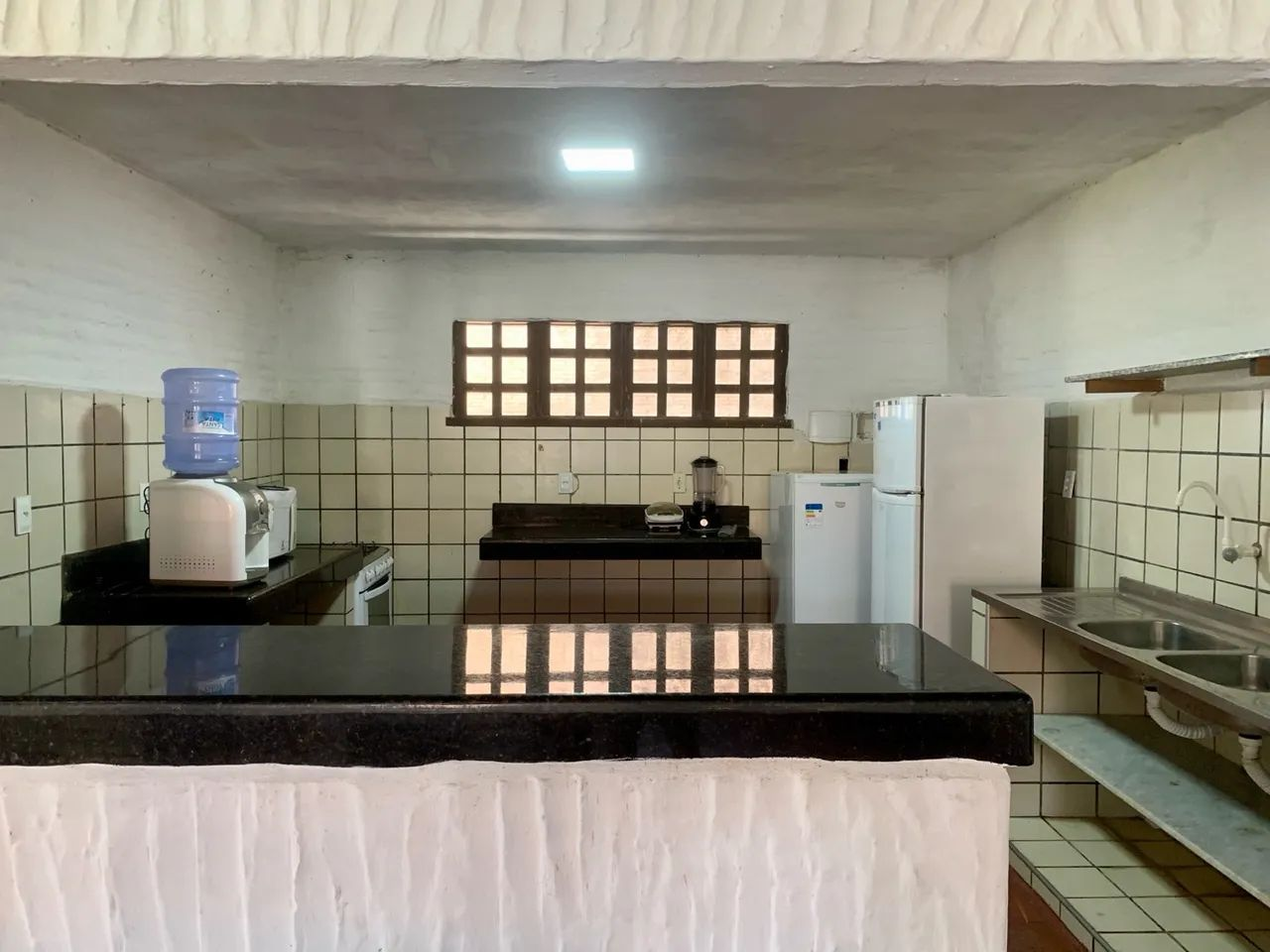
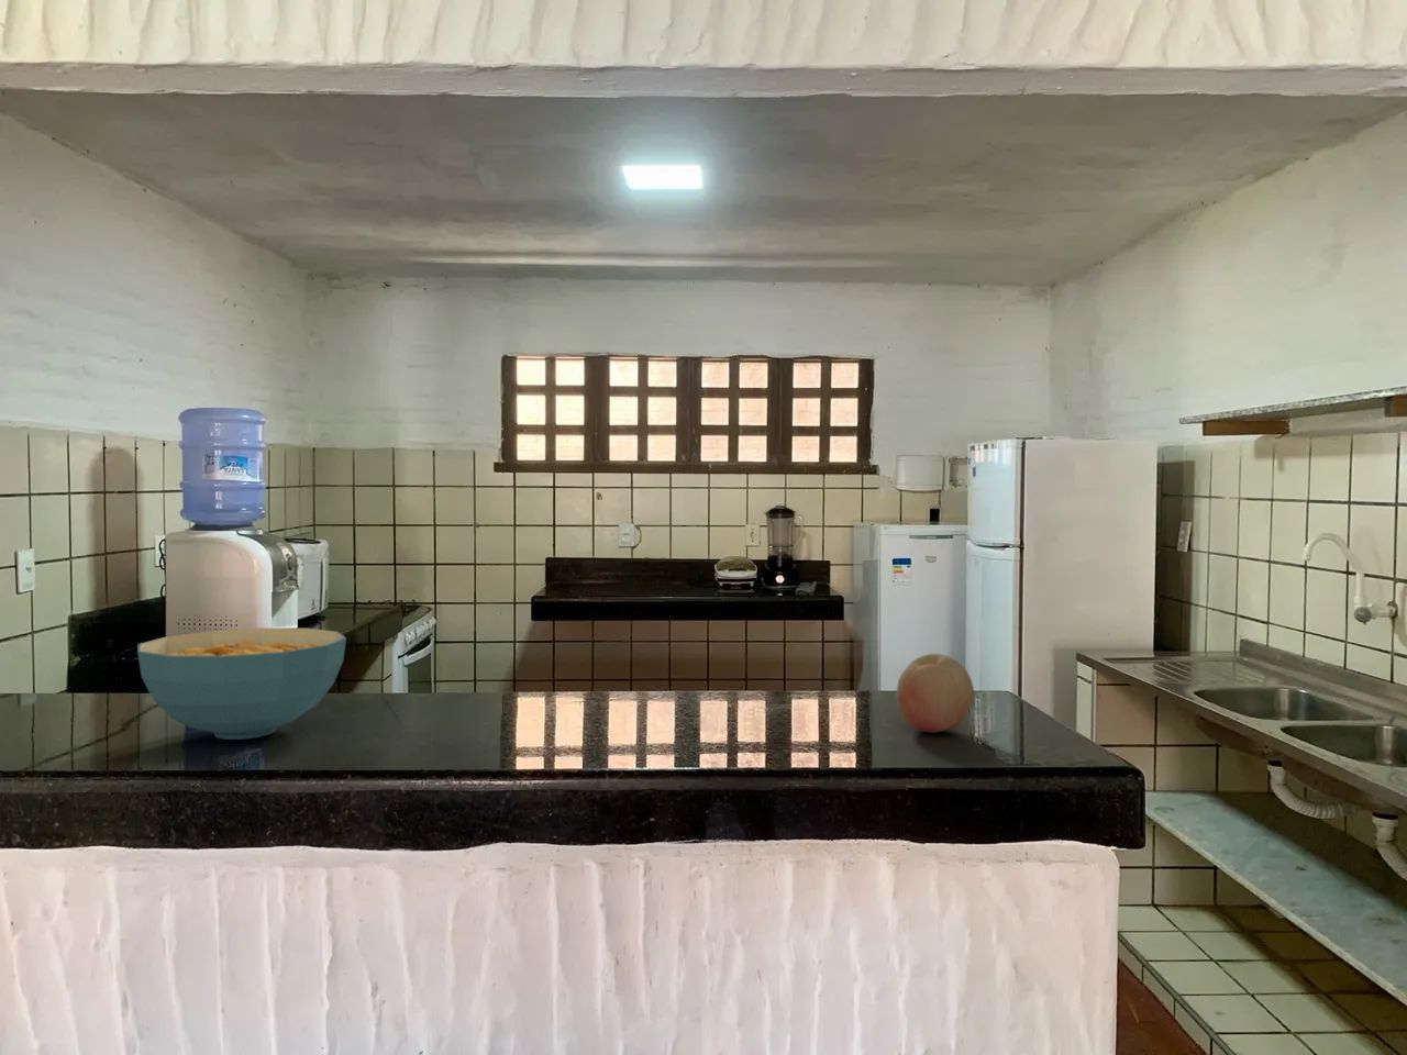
+ cereal bowl (245, 686)
+ fruit (934, 693)
